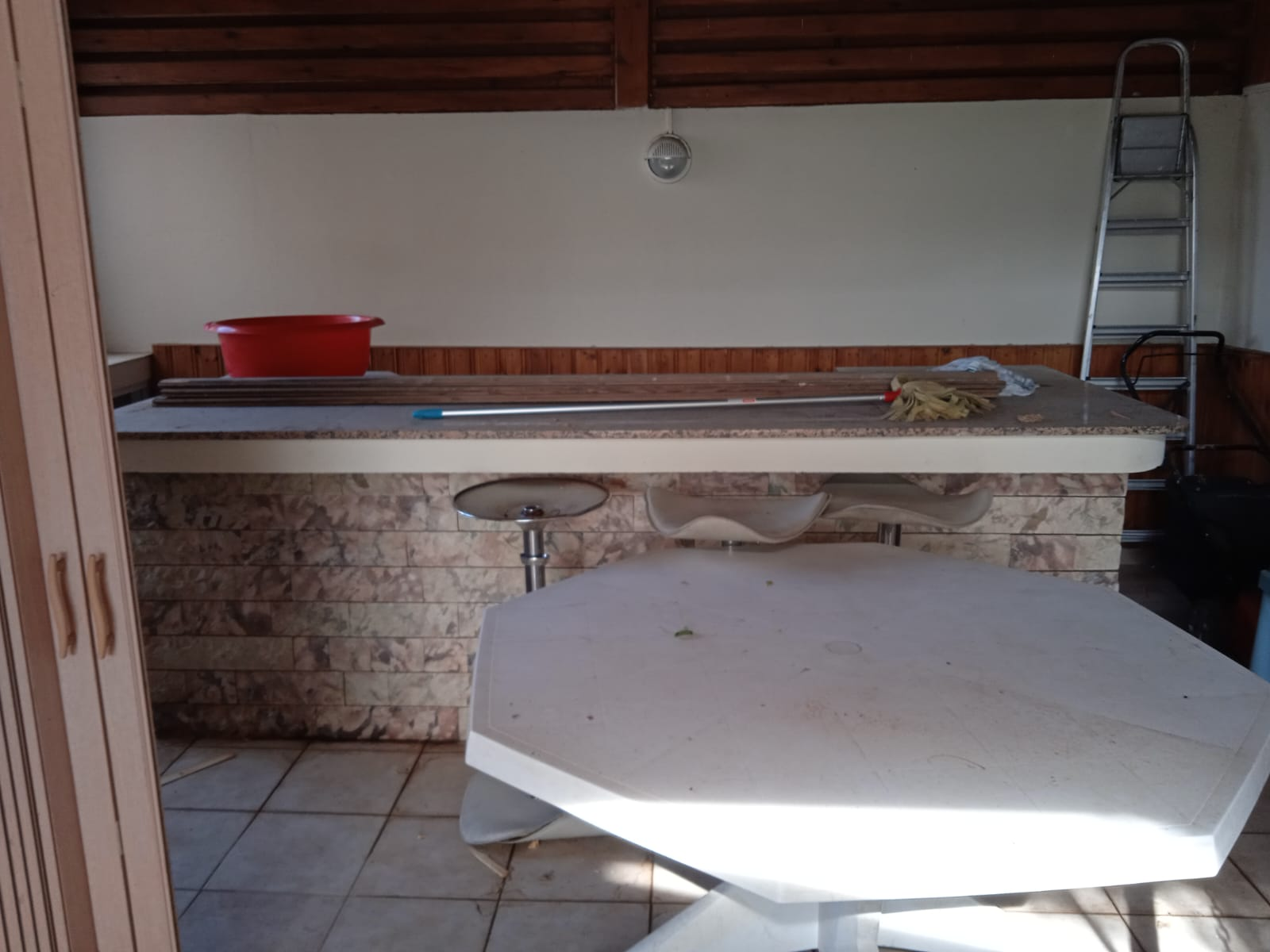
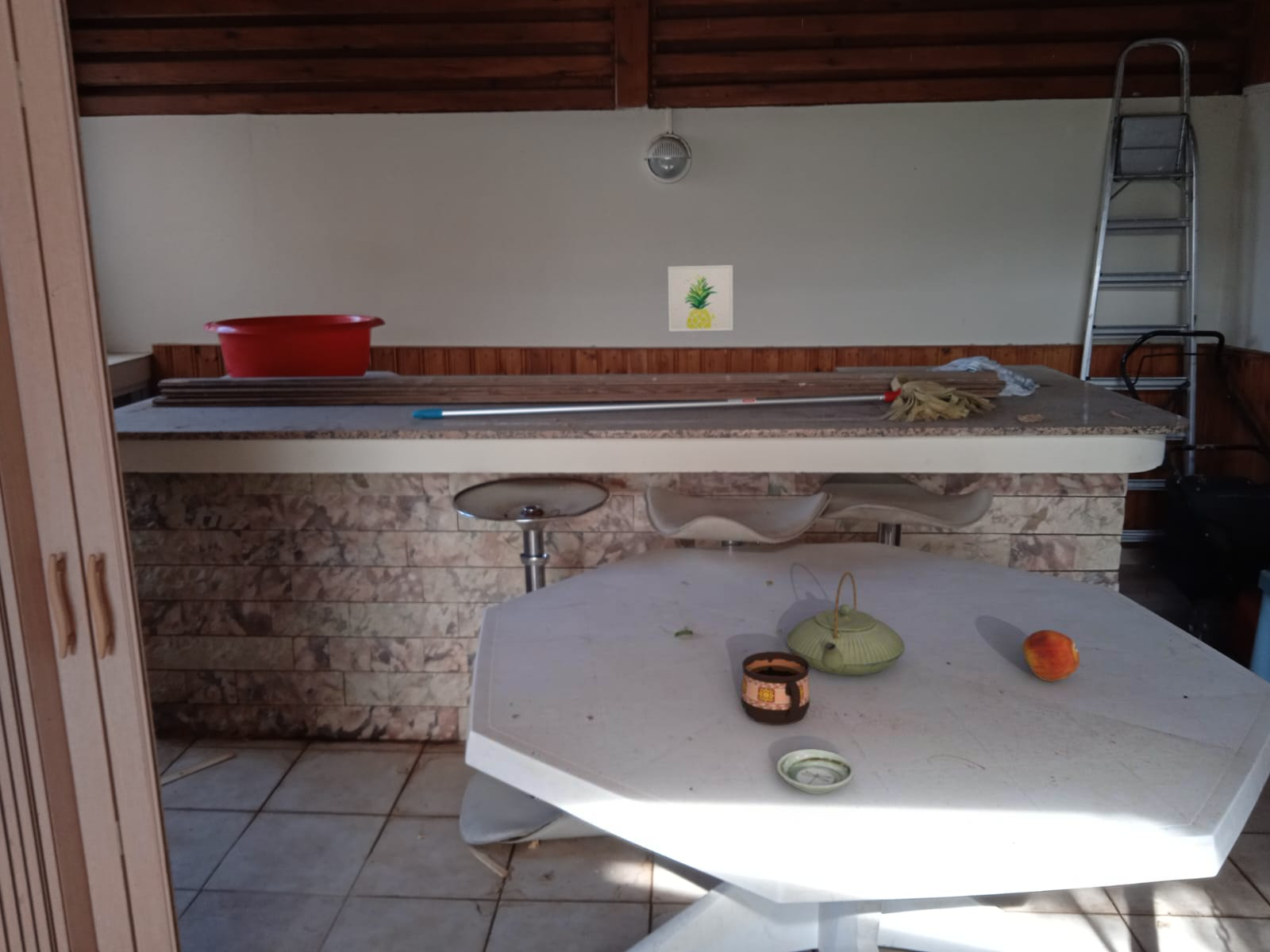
+ wall art (700, 298)
+ cup (774, 690)
+ saucer (814, 775)
+ teapot (843, 620)
+ fruit (1050, 656)
